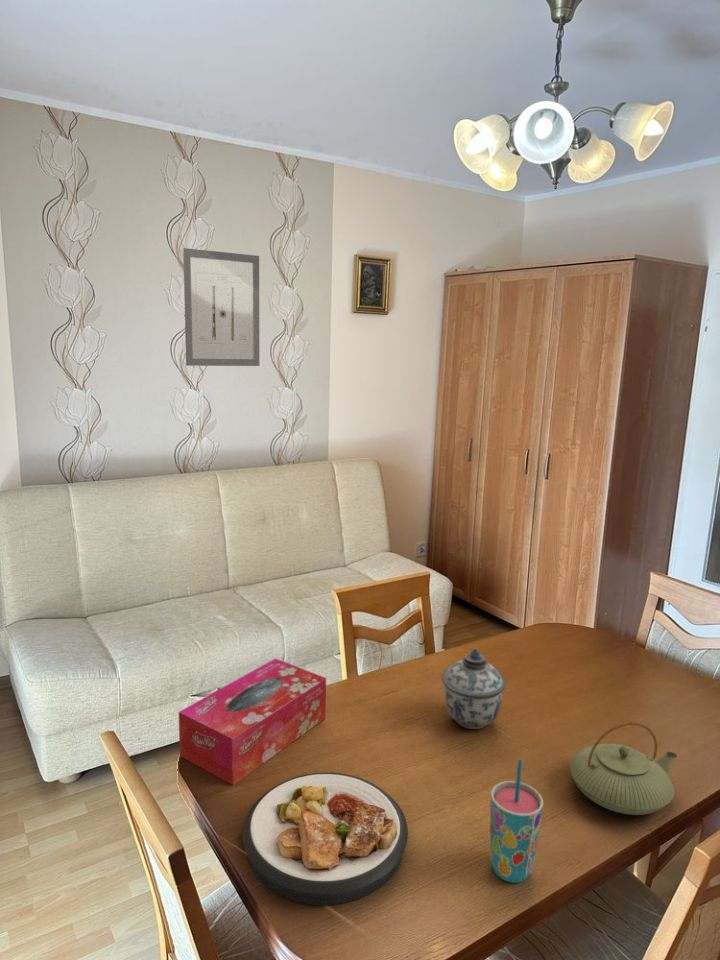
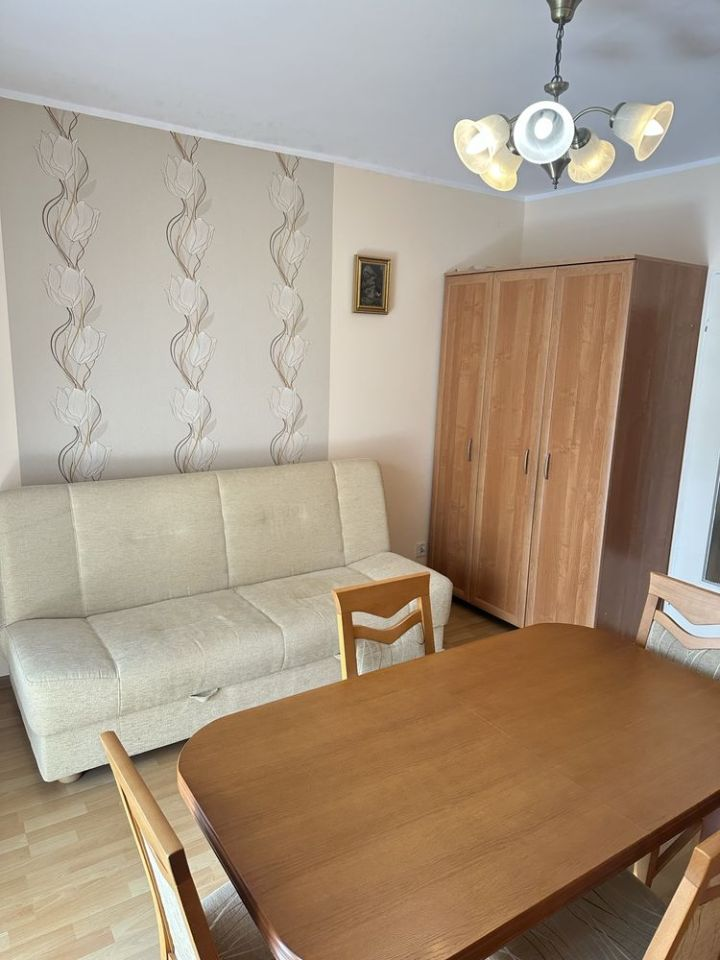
- lidded jar (473, 685)
- wall art (223, 309)
- tissue box (256, 715)
- teapot (628, 757)
- plate (325, 824)
- cup (515, 816)
